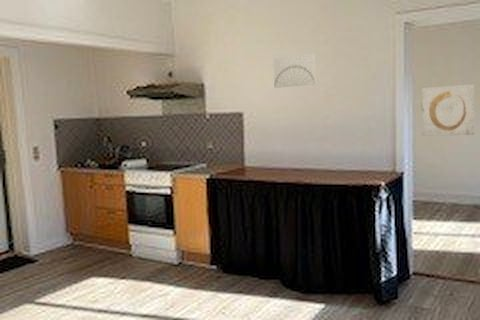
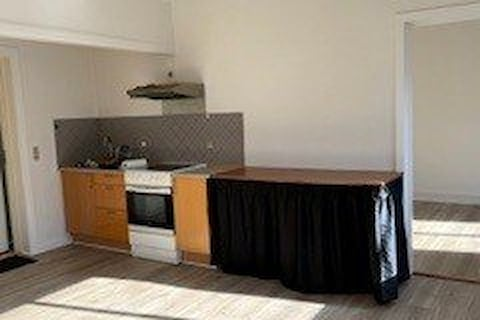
- wall art (294, 71)
- wall art (447, 110)
